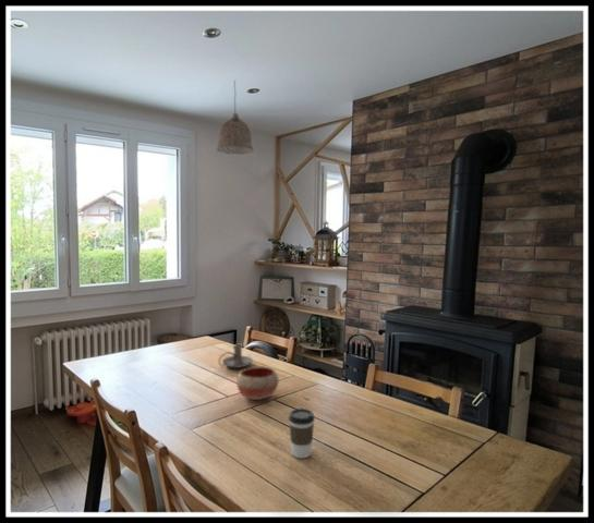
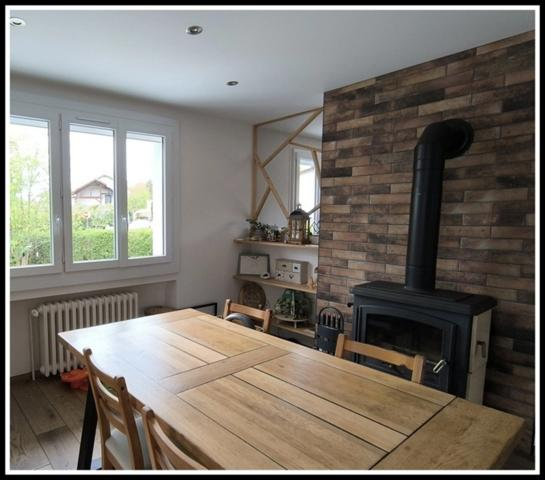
- candle holder (234, 356)
- coffee cup (301, 433)
- bowl (257, 384)
- pendant lamp (234, 114)
